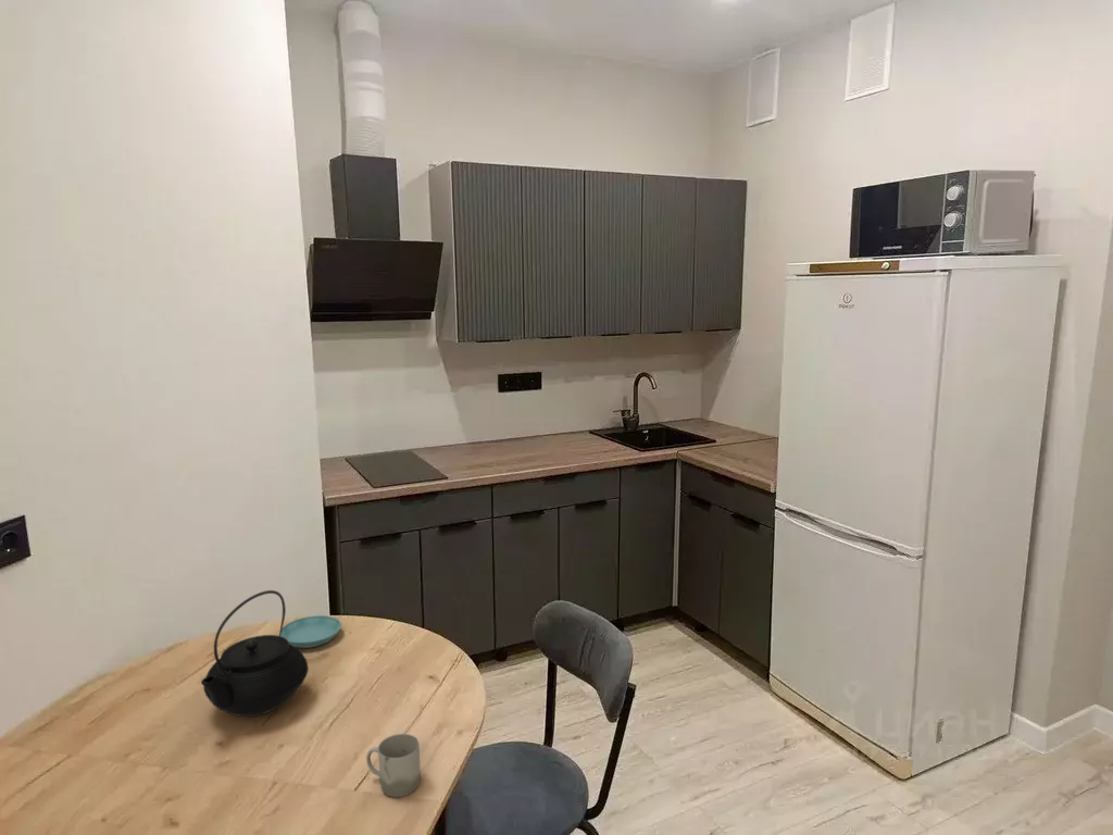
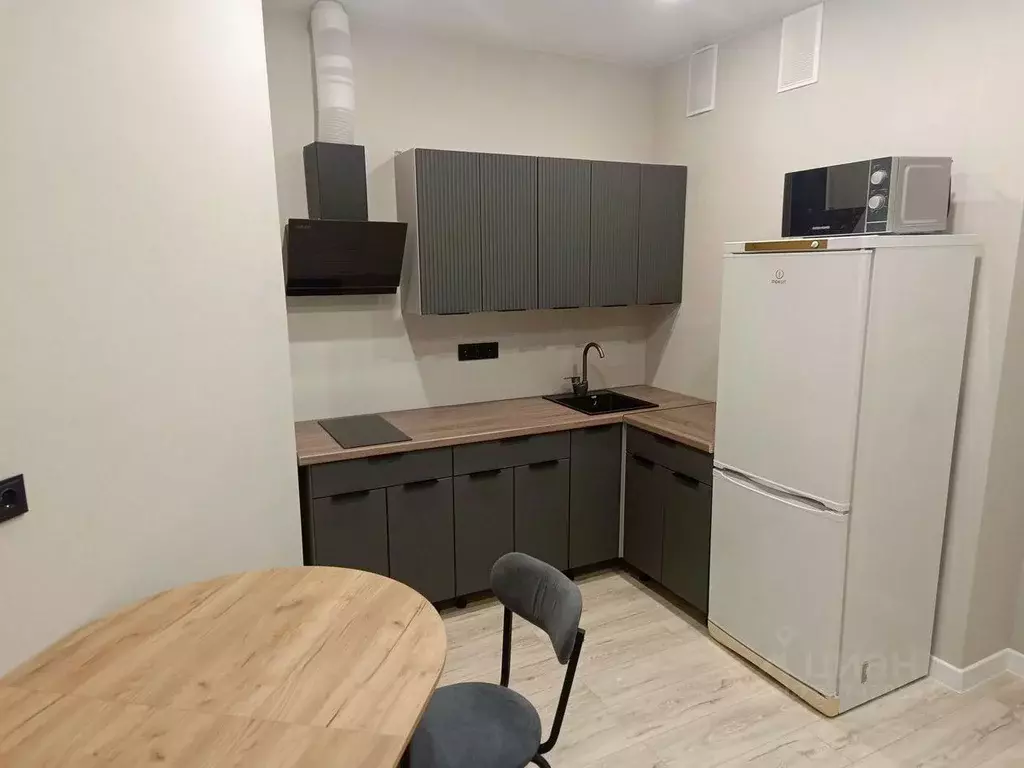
- saucer (311, 633)
- teapot (250, 657)
- cup (391, 763)
